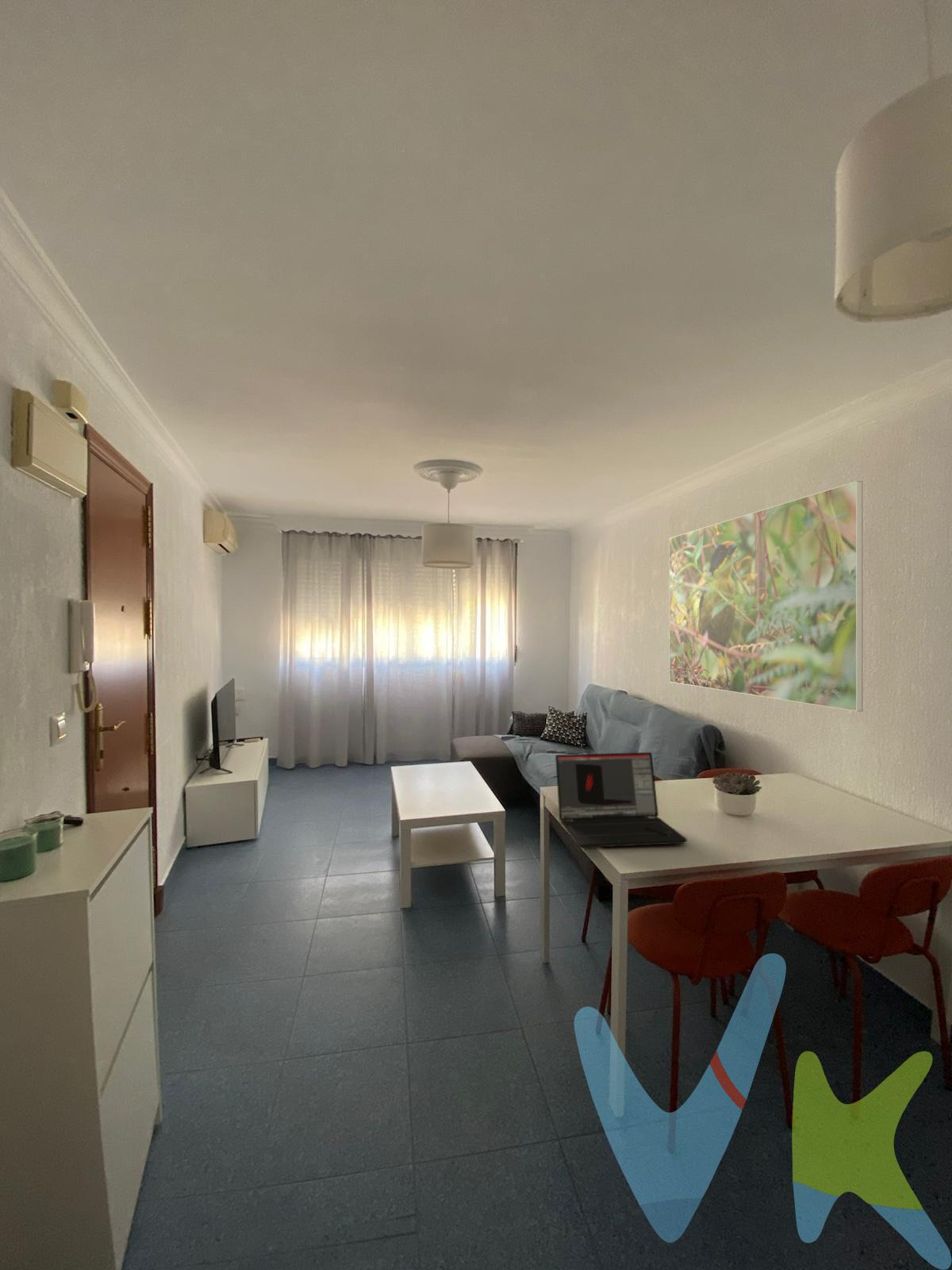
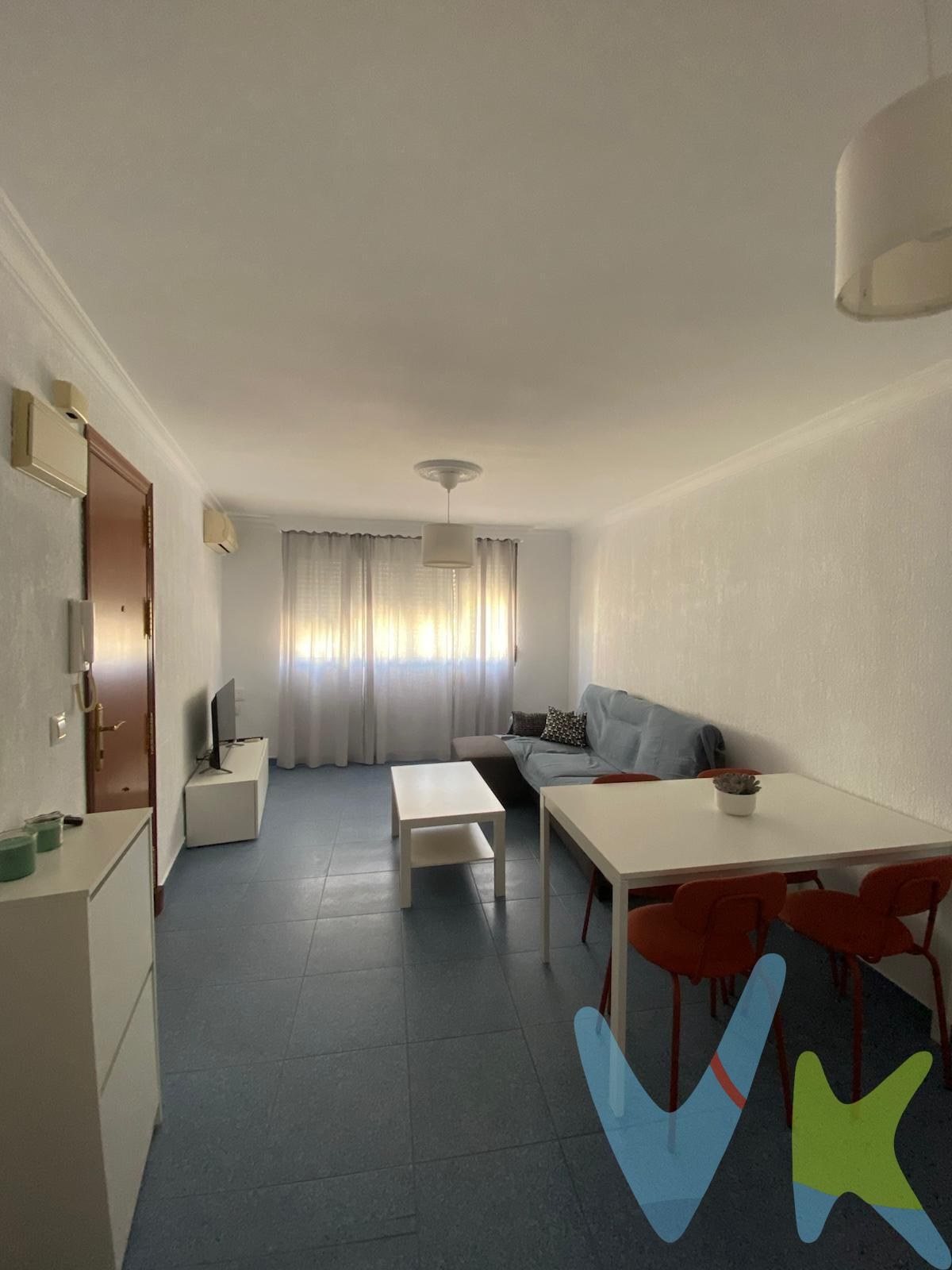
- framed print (743, 605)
- laptop (617, 796)
